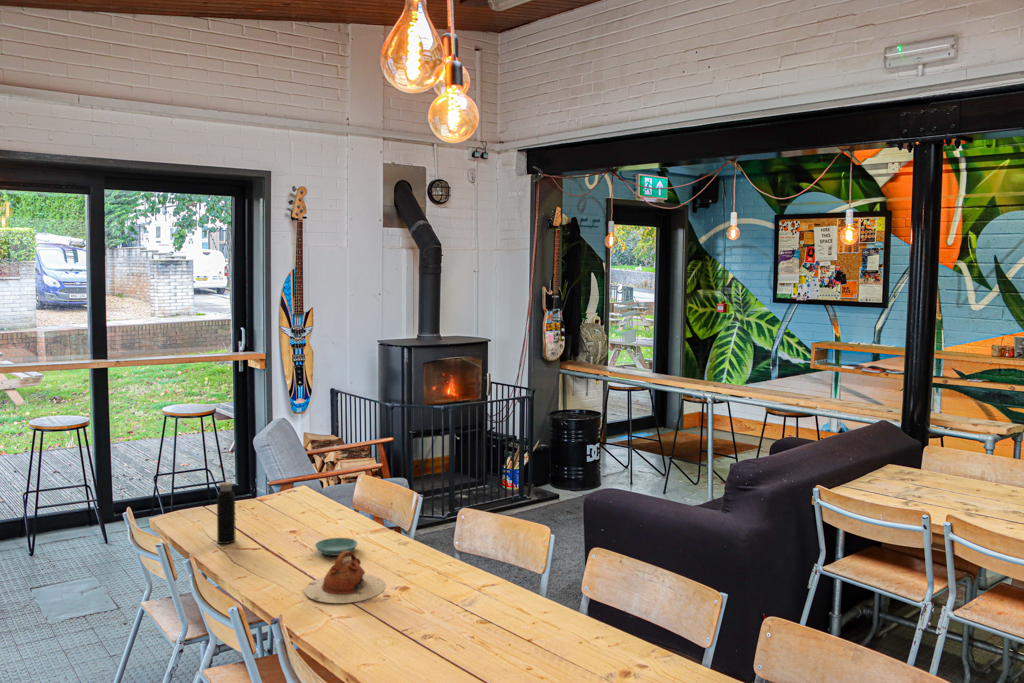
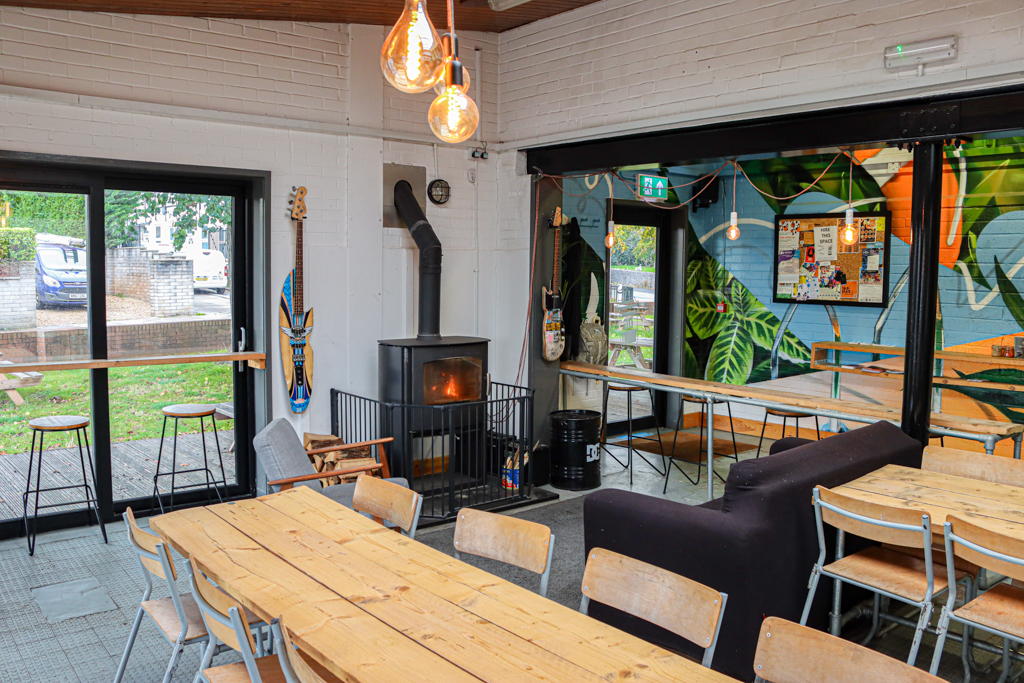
- water bottle (226, 509)
- saucer (336, 547)
- teapot (345, 570)
